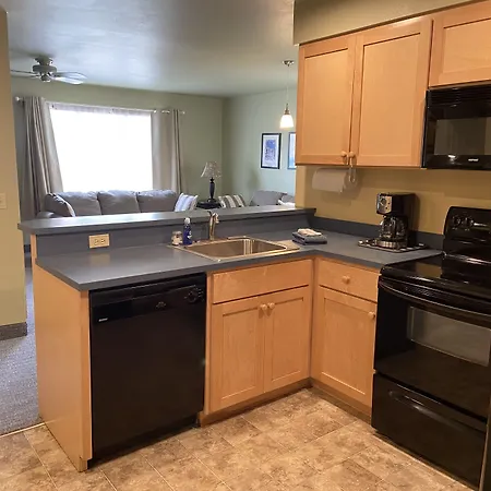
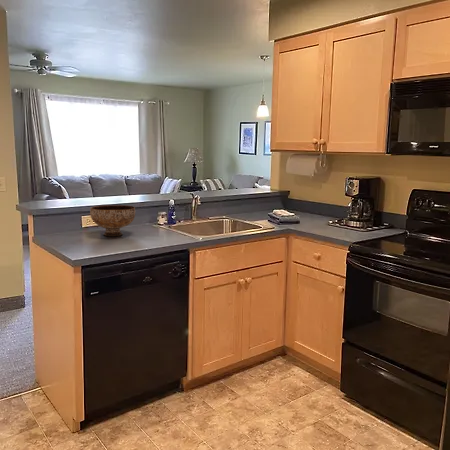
+ bowl (113, 220)
